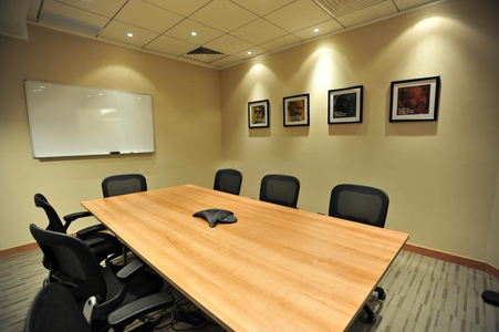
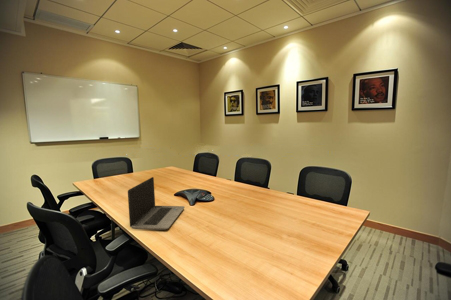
+ laptop computer (154, 200)
